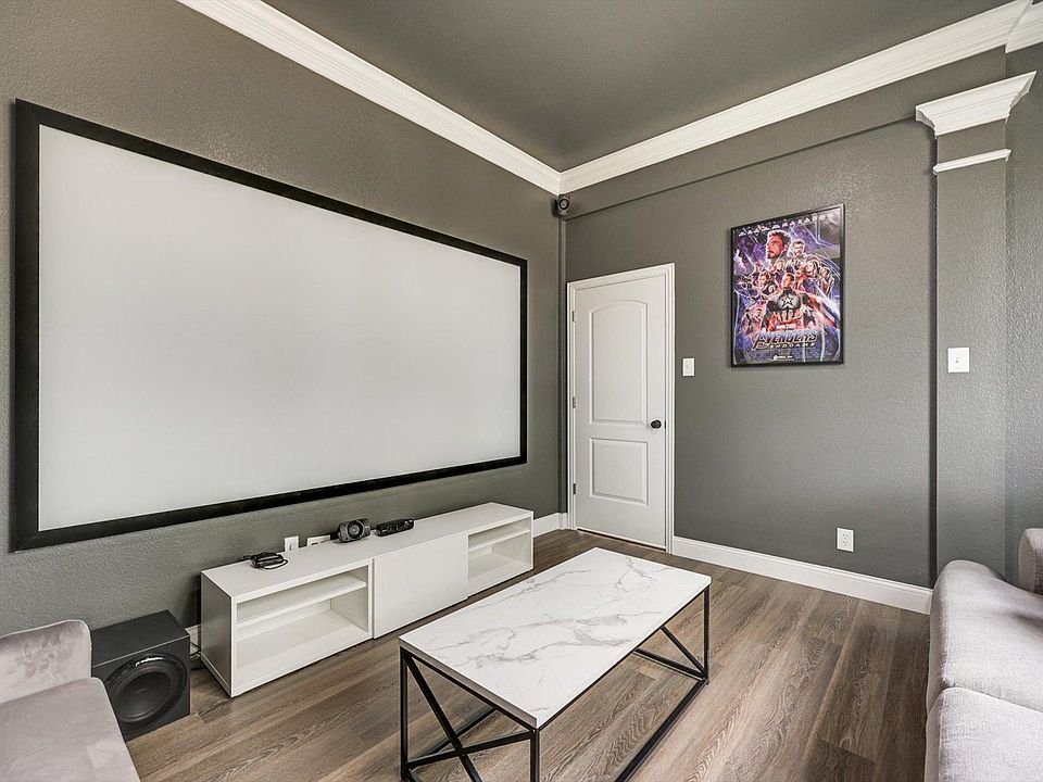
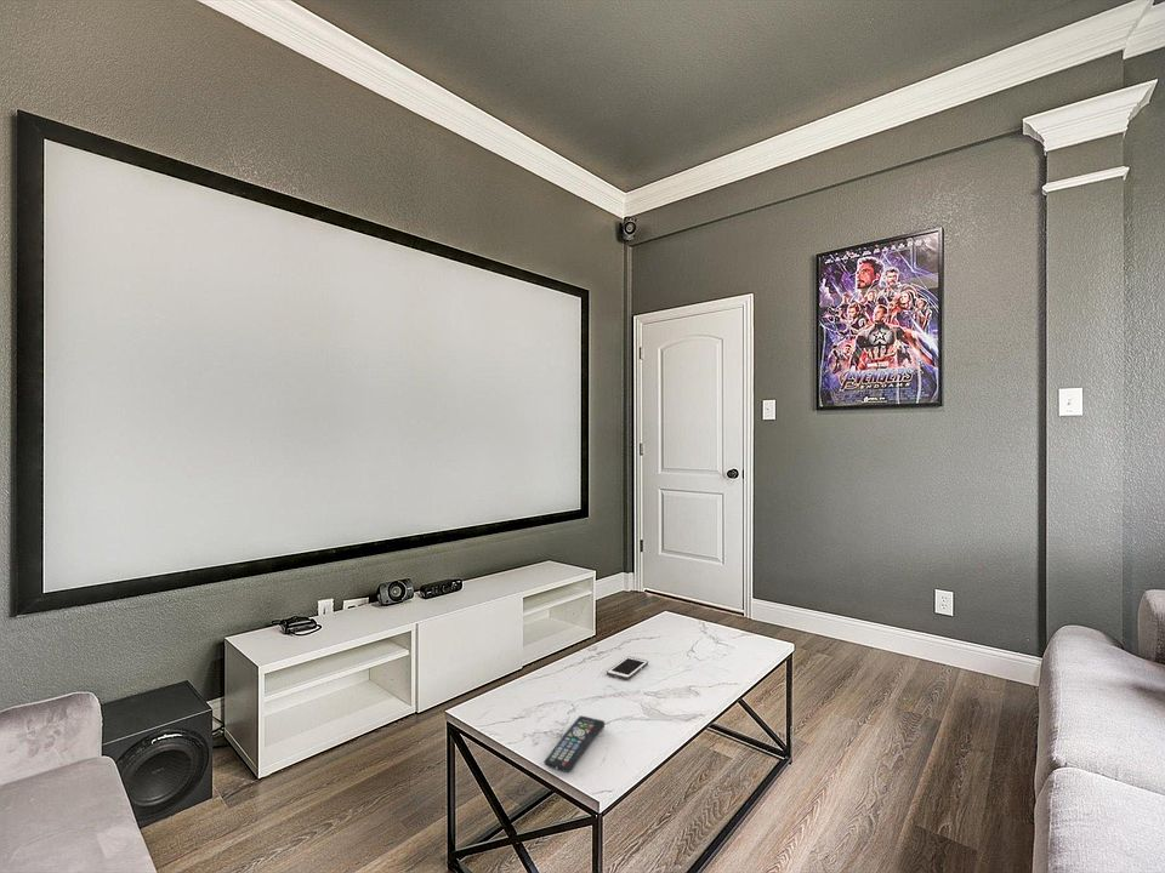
+ cell phone (627, 667)
+ remote control (576, 741)
